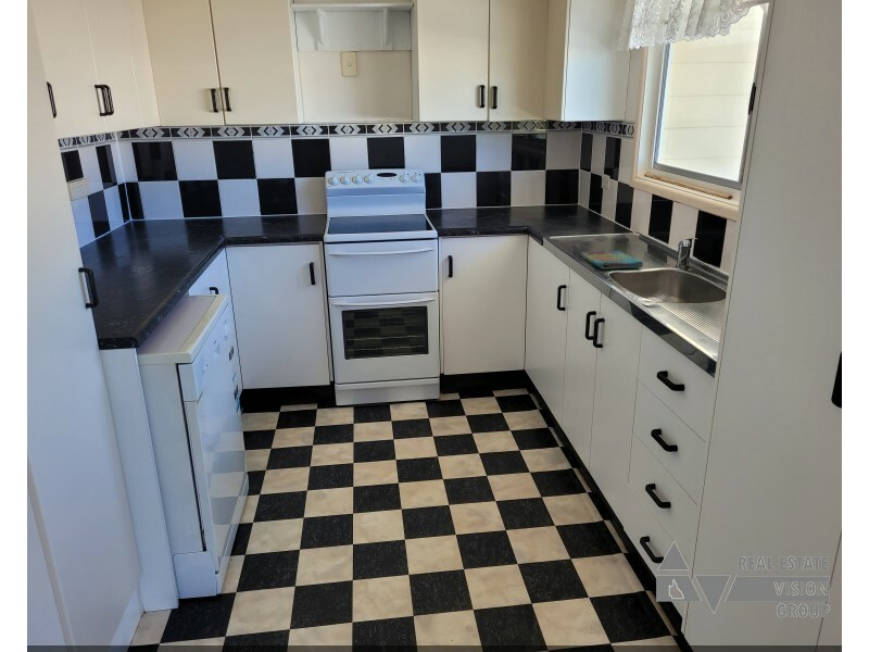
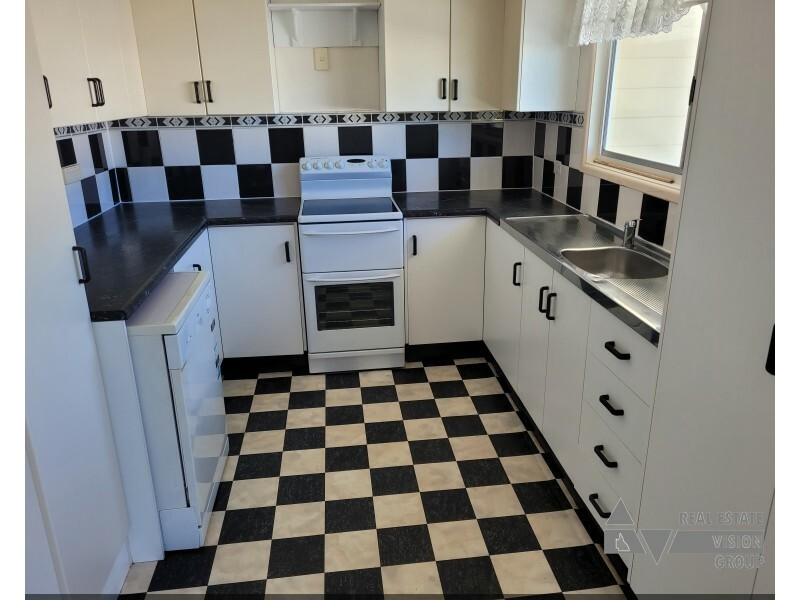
- dish towel (609, 259)
